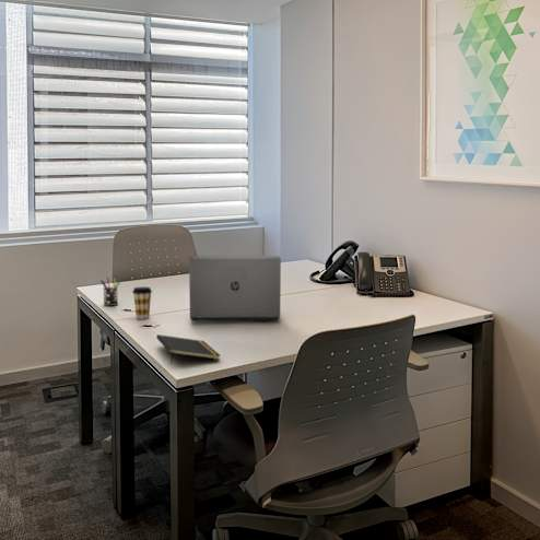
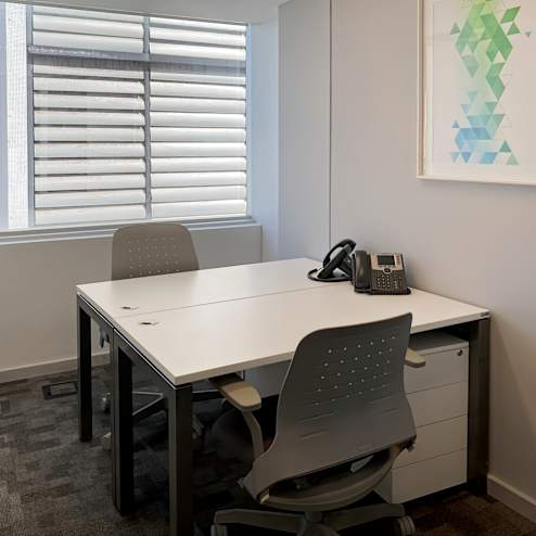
- pen holder (111, 290)
- coffee cup (142, 302)
- laptop (234, 284)
- notepad (187, 347)
